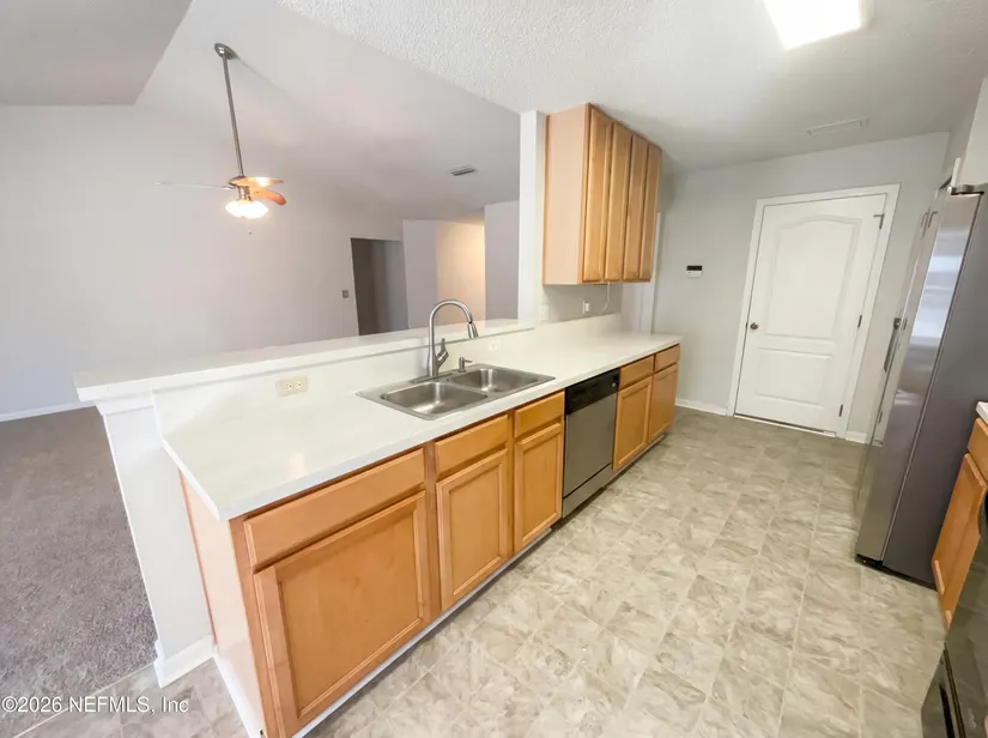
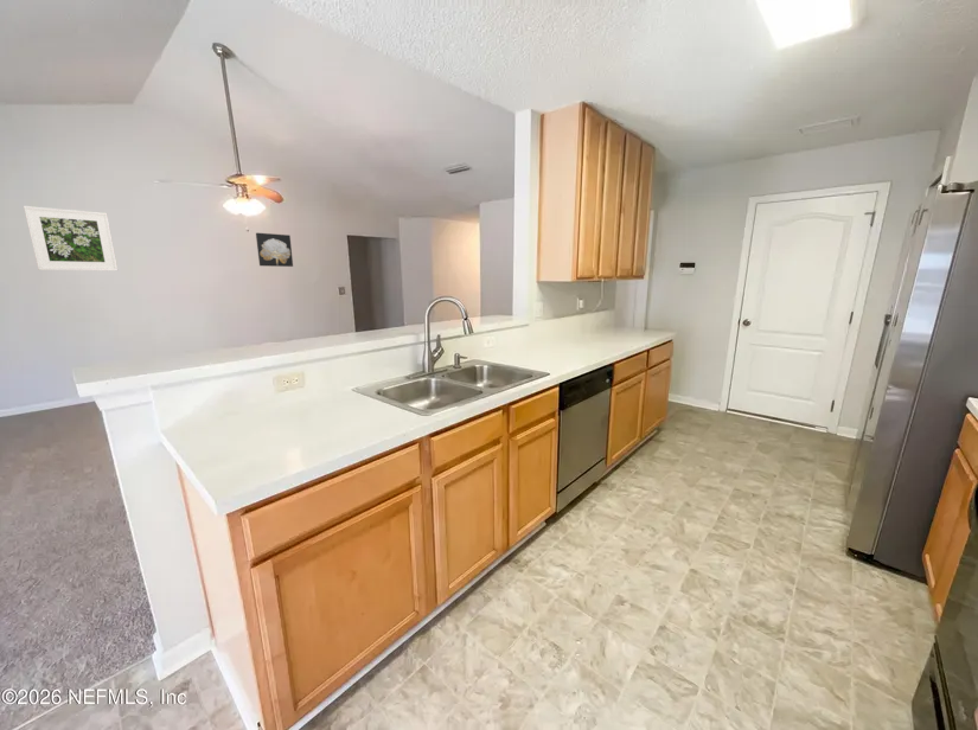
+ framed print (73, 239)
+ wall art (274, 250)
